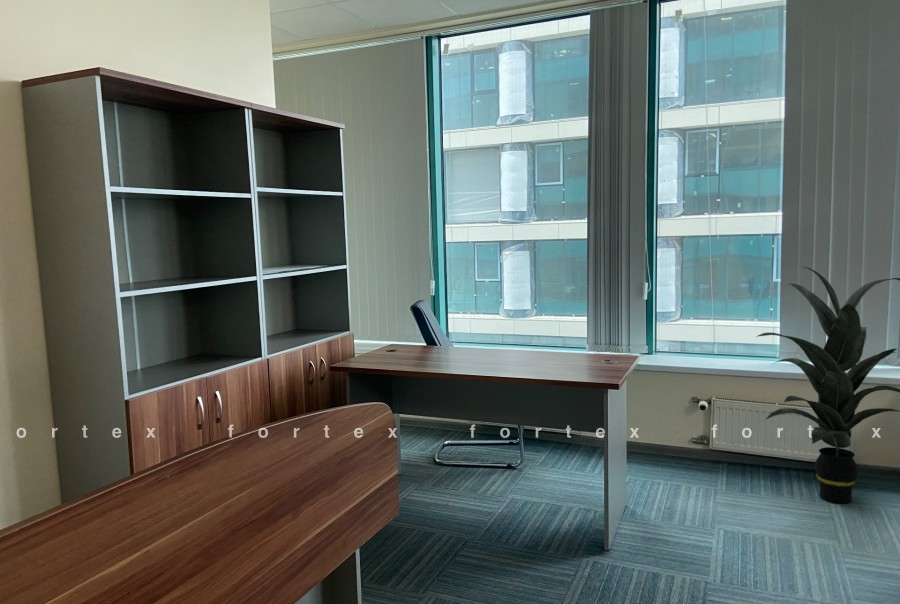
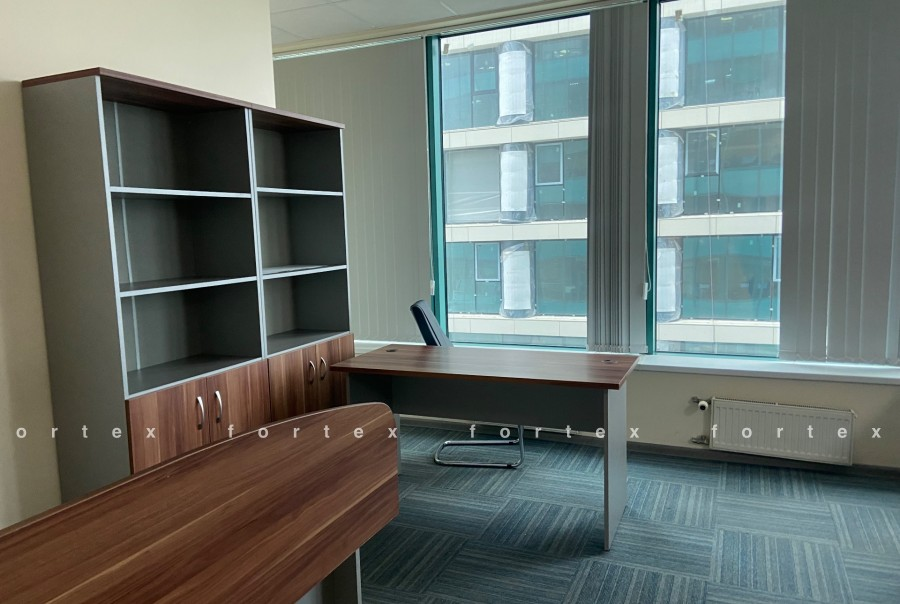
- indoor plant (828, 382)
